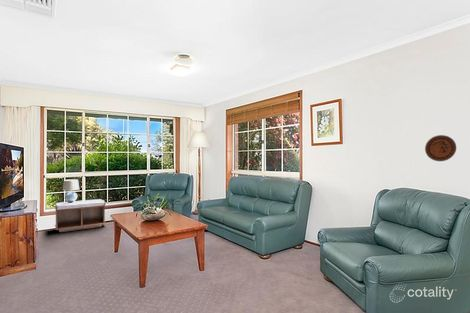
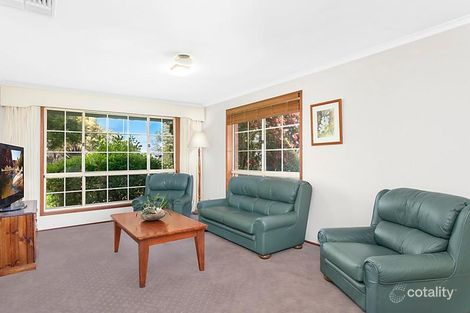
- bench (80, 214)
- decorative plate (440, 148)
- lamp (71, 191)
